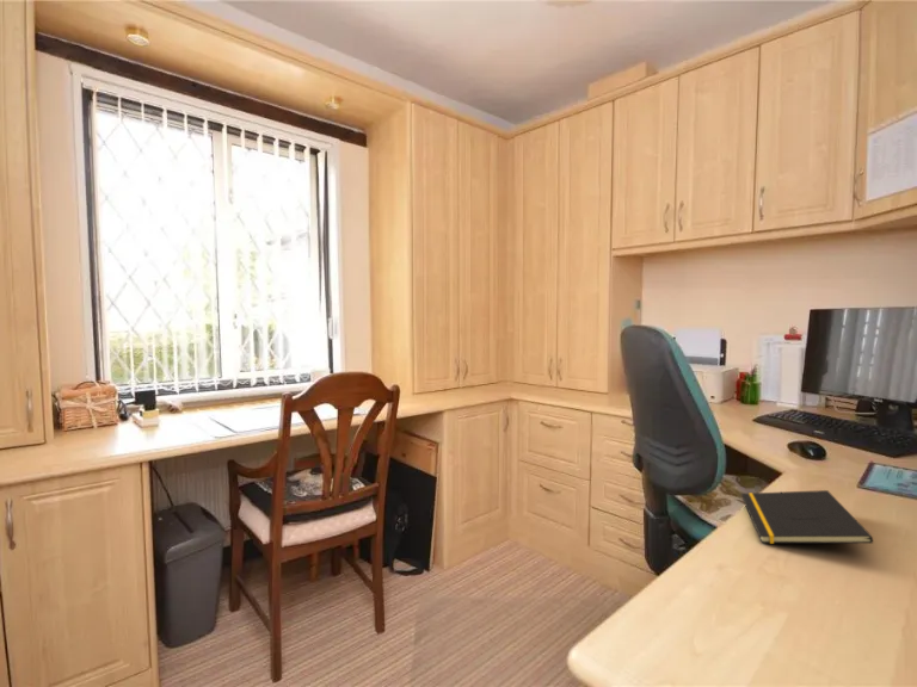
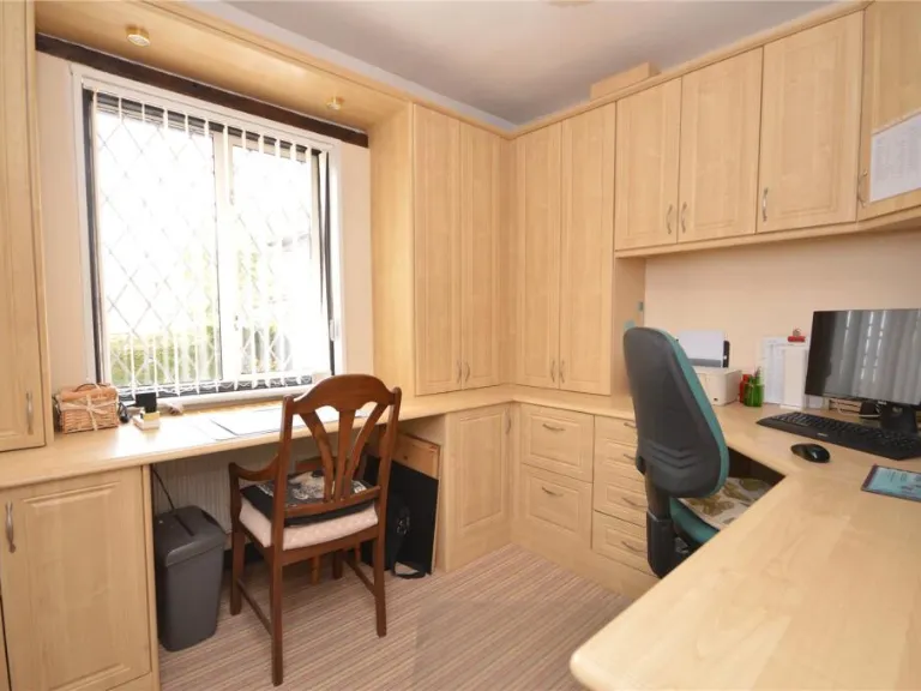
- notepad (796, 514)
